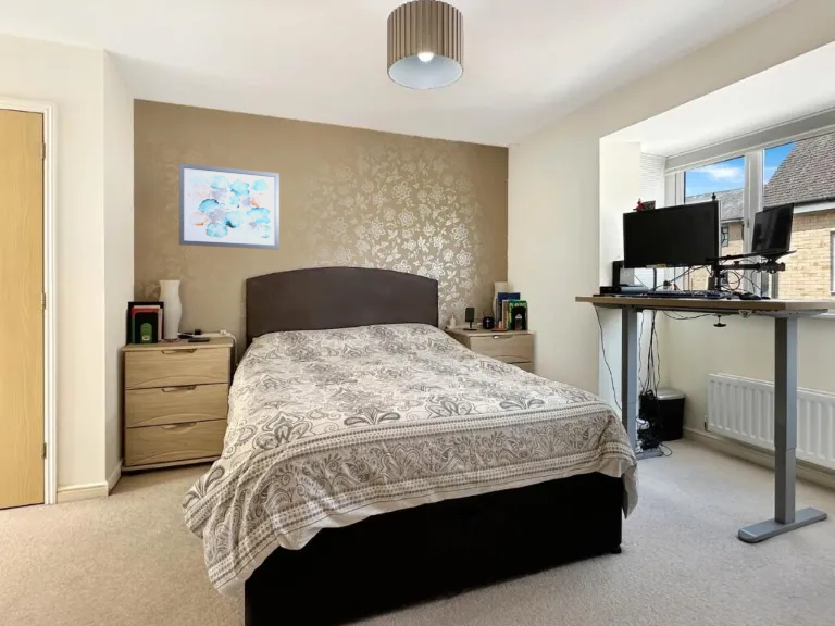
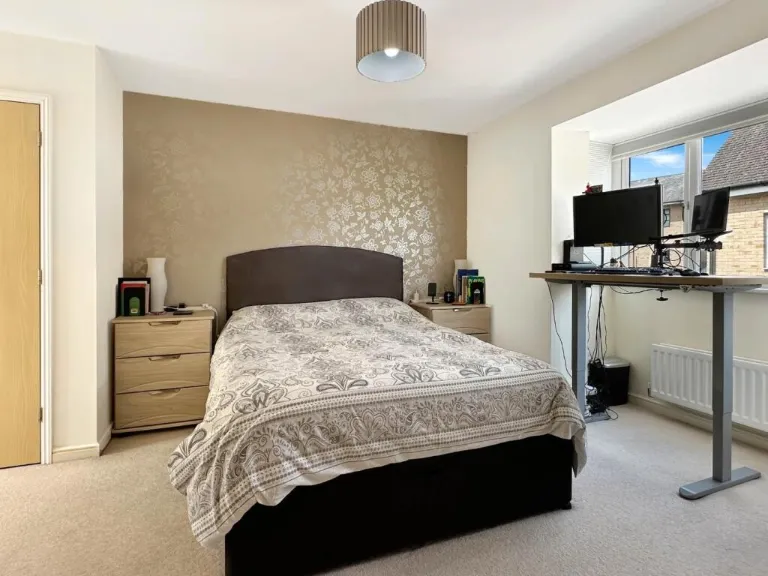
- wall art (230, 208)
